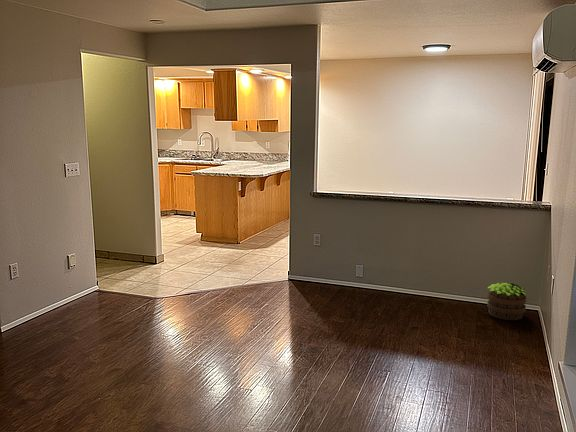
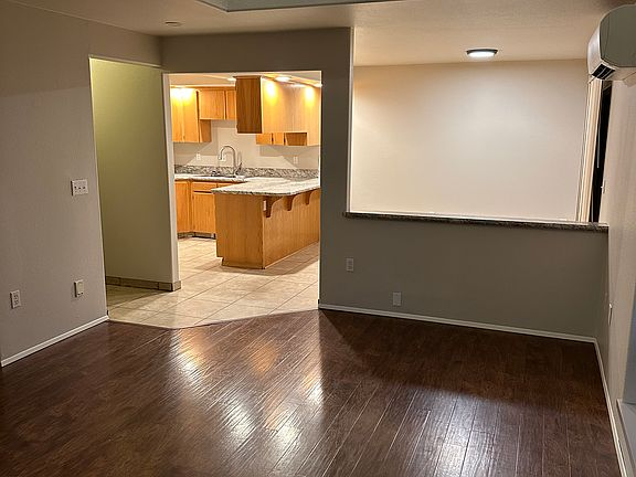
- potted plant (506, 299)
